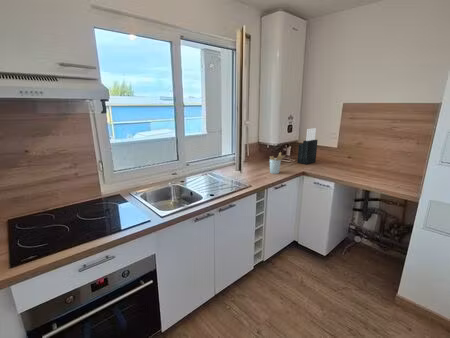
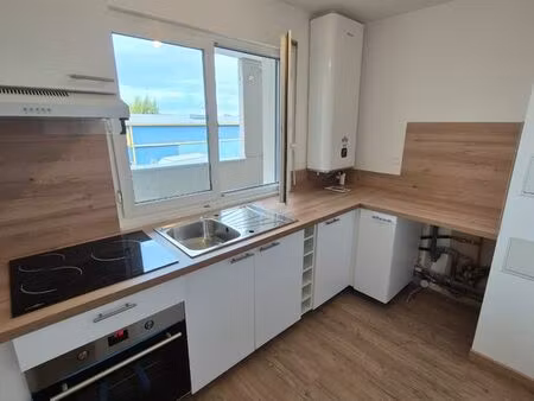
- utensil holder (277, 163)
- knife block (306, 145)
